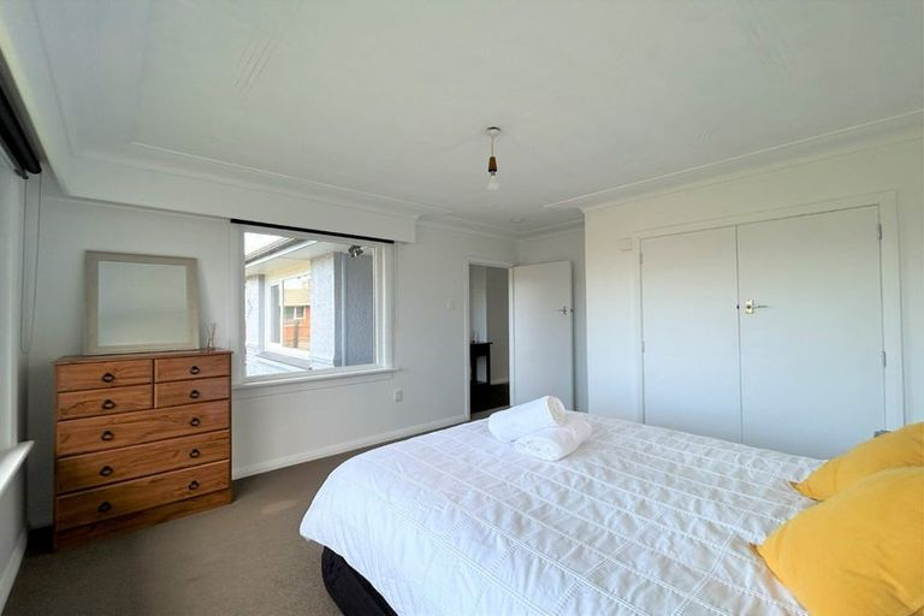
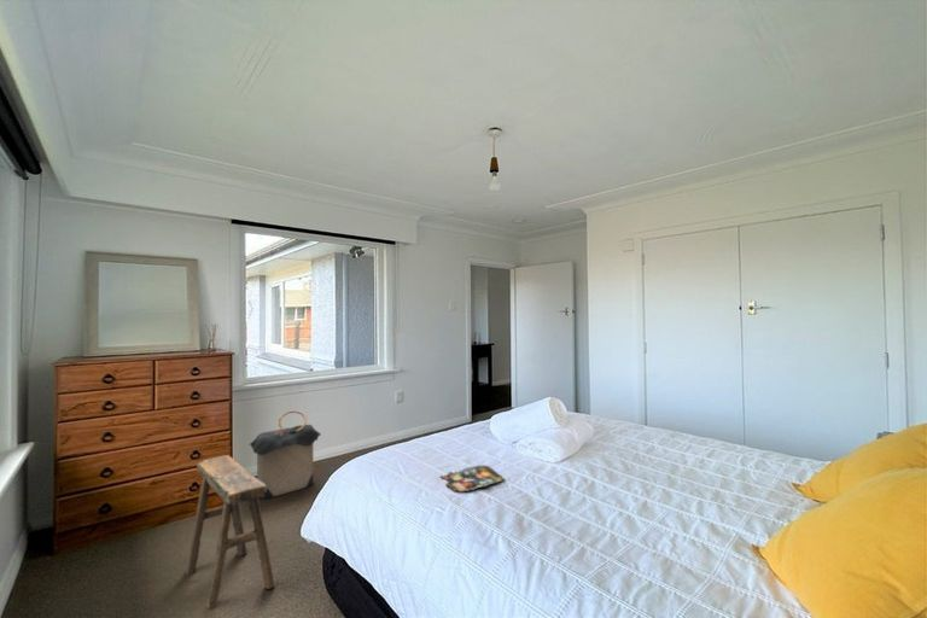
+ stool (228, 524)
+ laundry hamper (285, 451)
+ magazine (471, 476)
